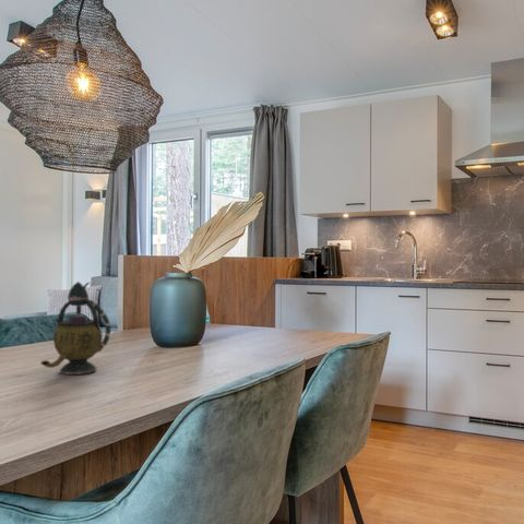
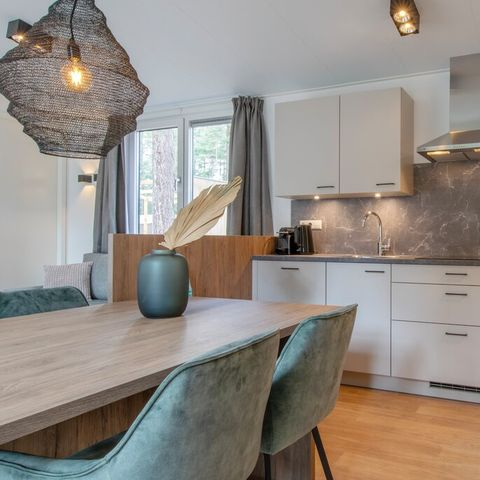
- teapot (71, 327)
